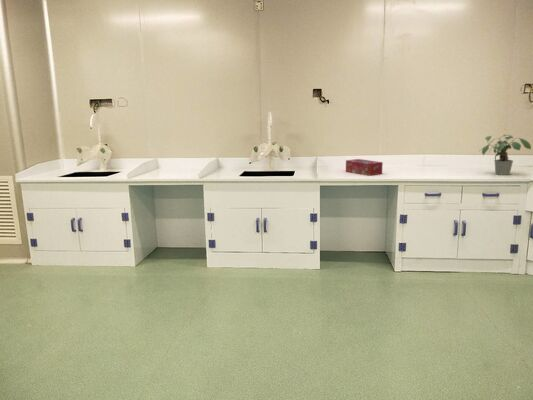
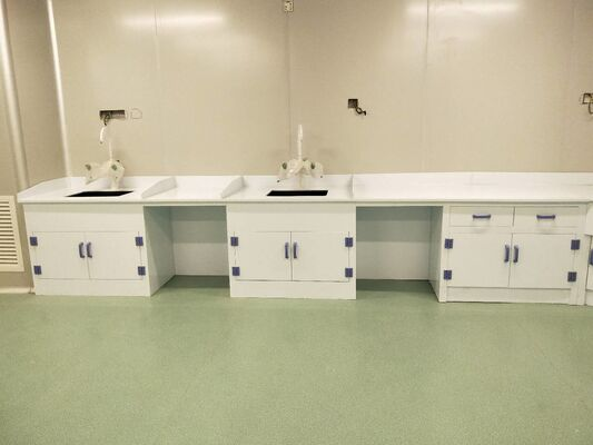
- potted plant (499, 154)
- tissue box (363, 166)
